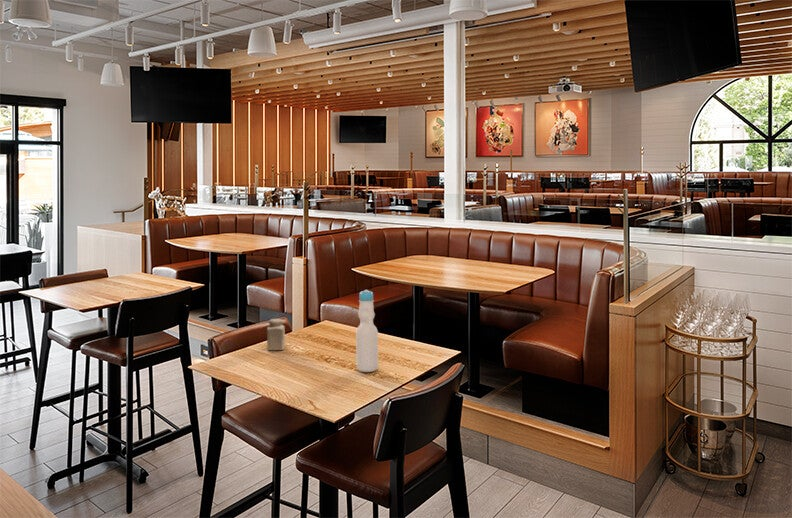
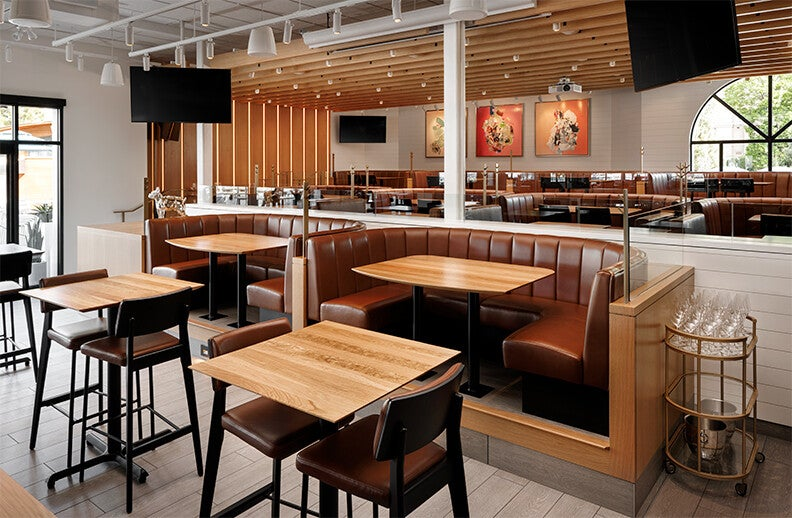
- bottle (366, 330)
- salt shaker (276, 333)
